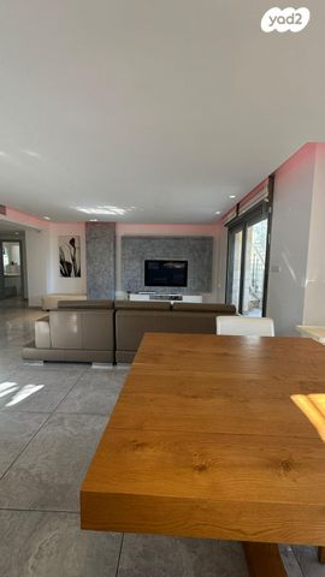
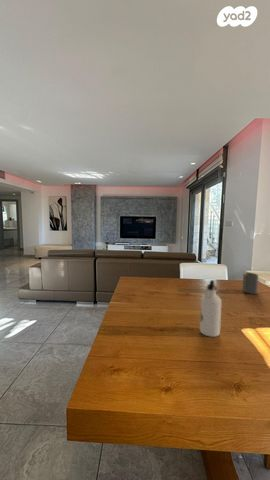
+ water bottle (209, 308)
+ mug (249, 282)
